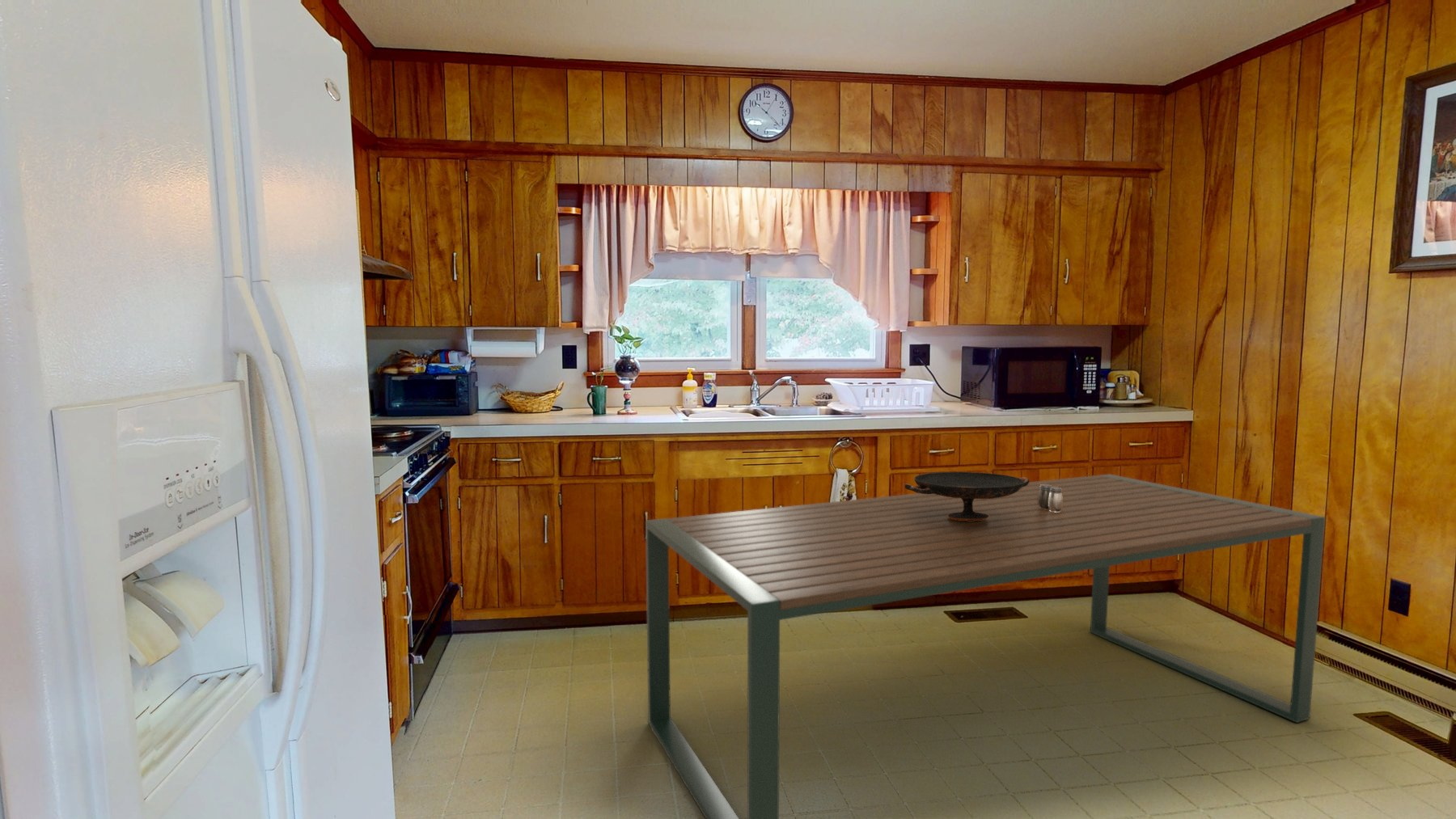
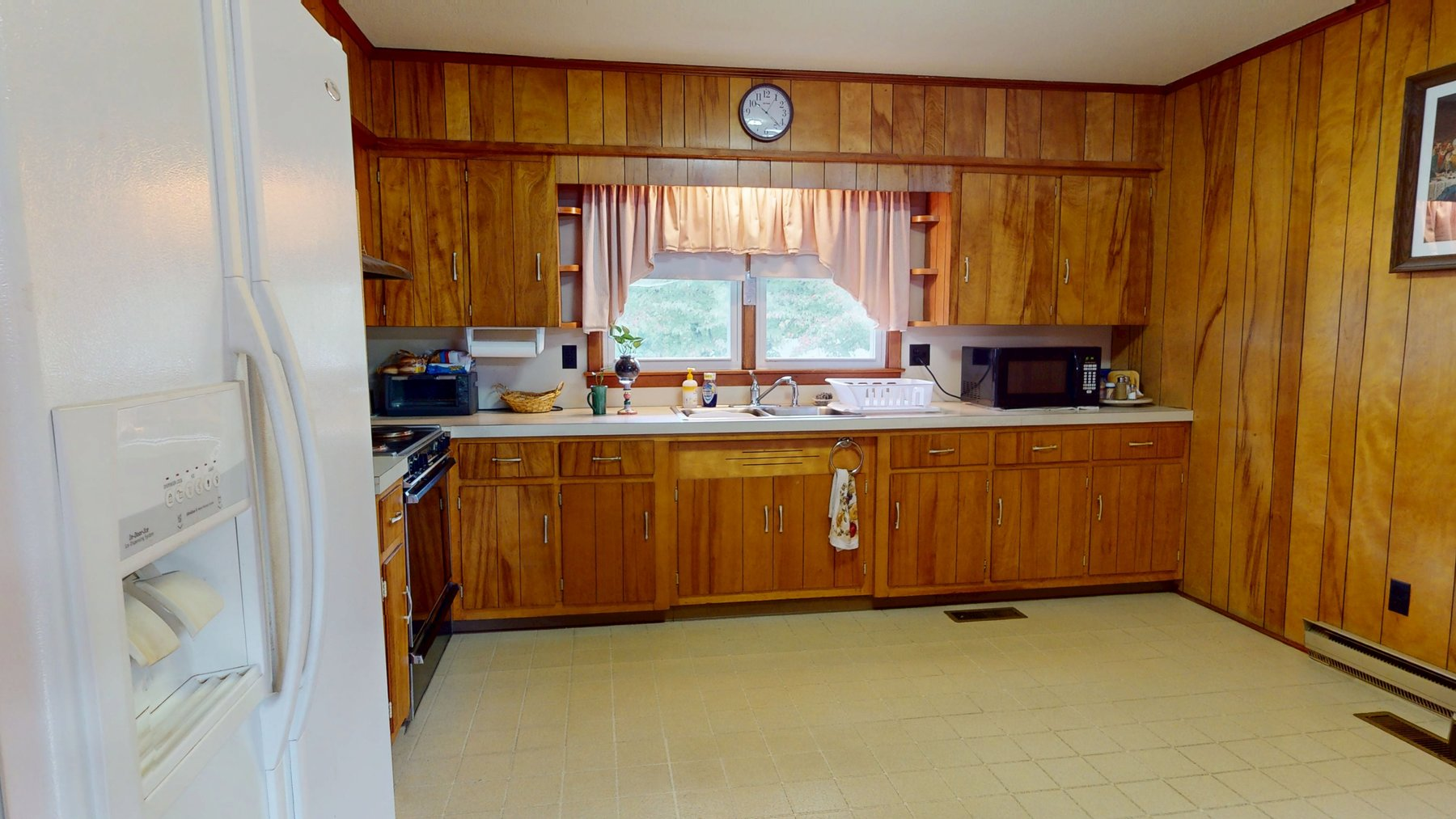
- decorative bowl (969, 498)
- dining table (979, 587)
- salt and pepper shaker (1050, 496)
